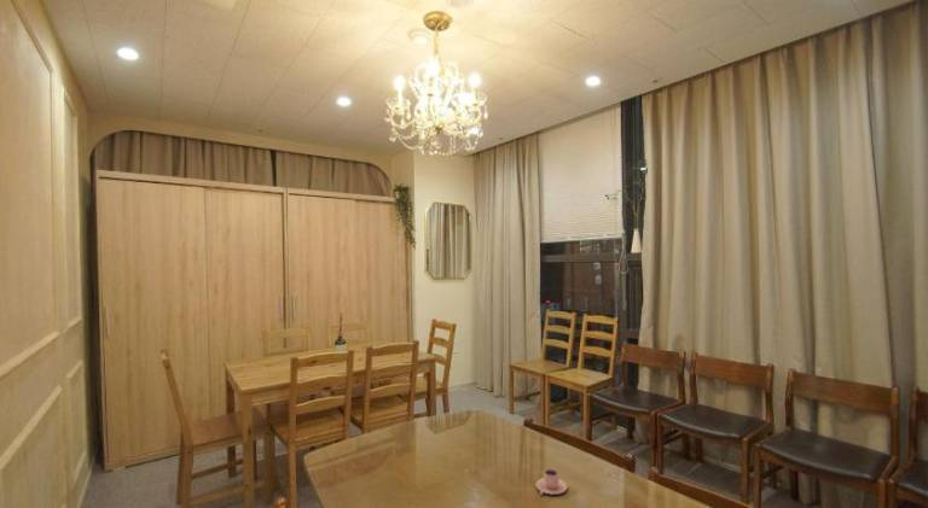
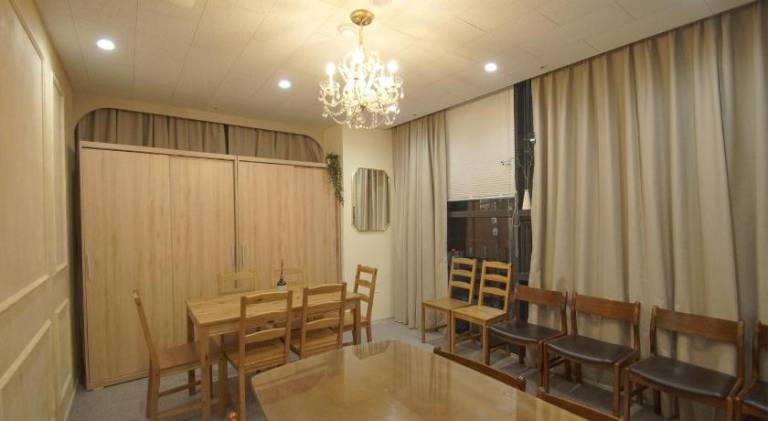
- teacup (551, 469)
